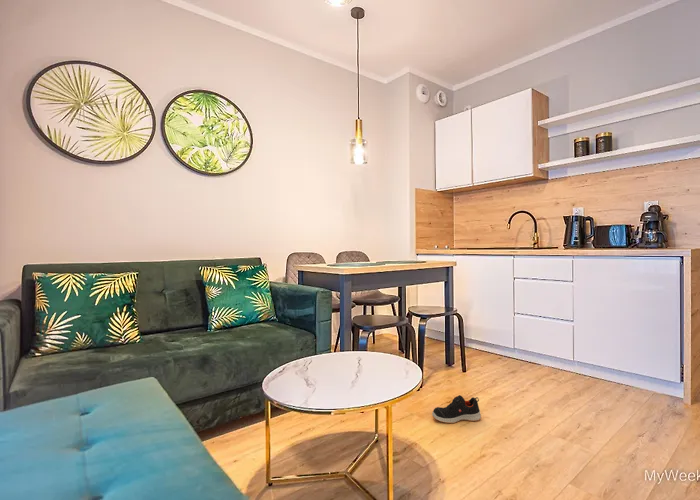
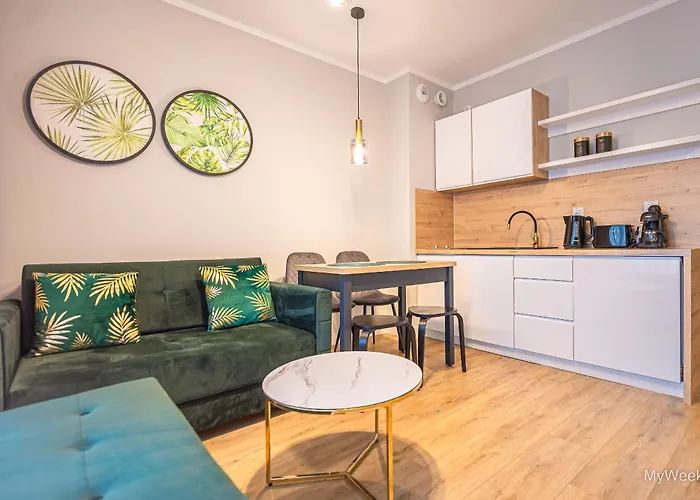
- shoe (456, 407)
